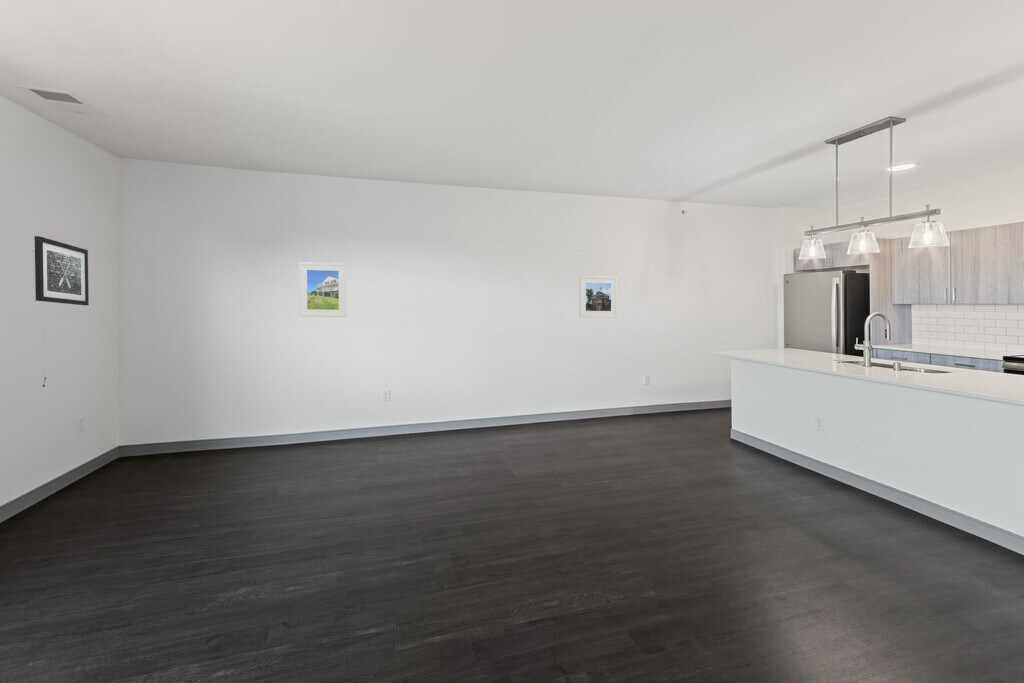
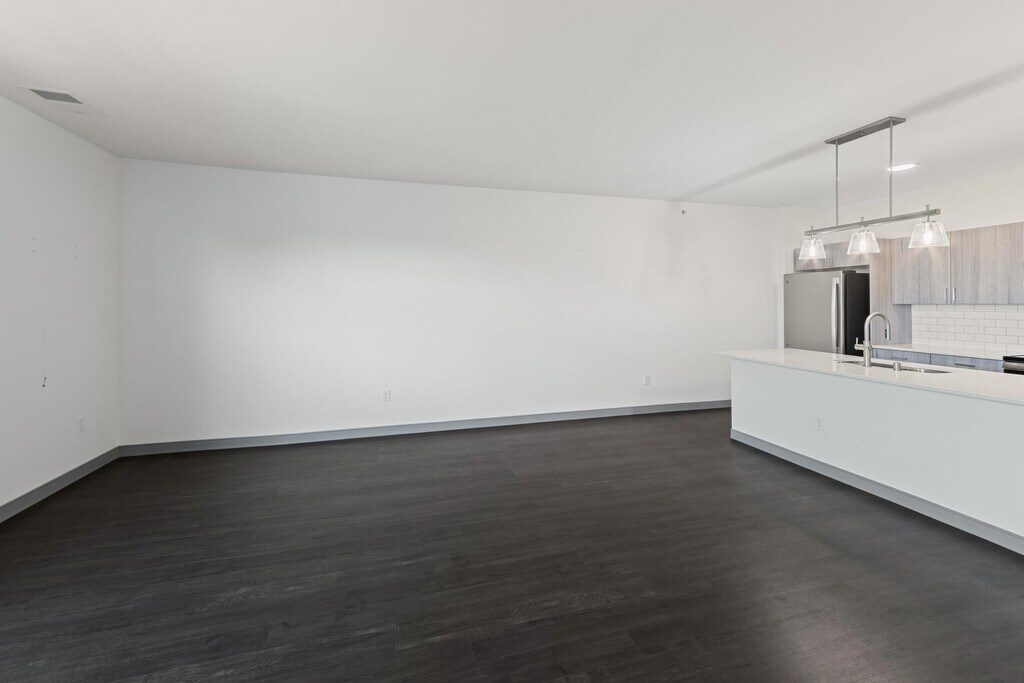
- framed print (323, 290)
- wall art (63, 273)
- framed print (598, 297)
